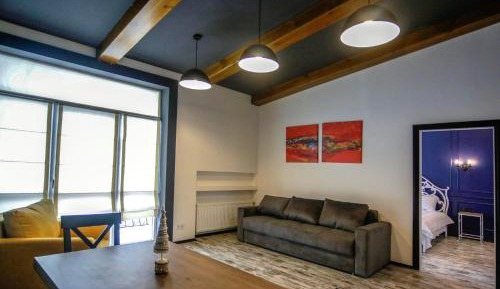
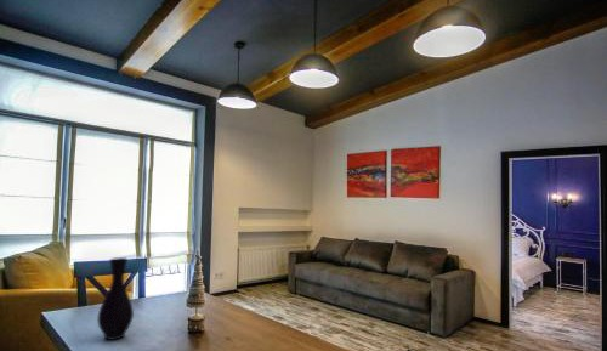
+ vase (117, 296)
